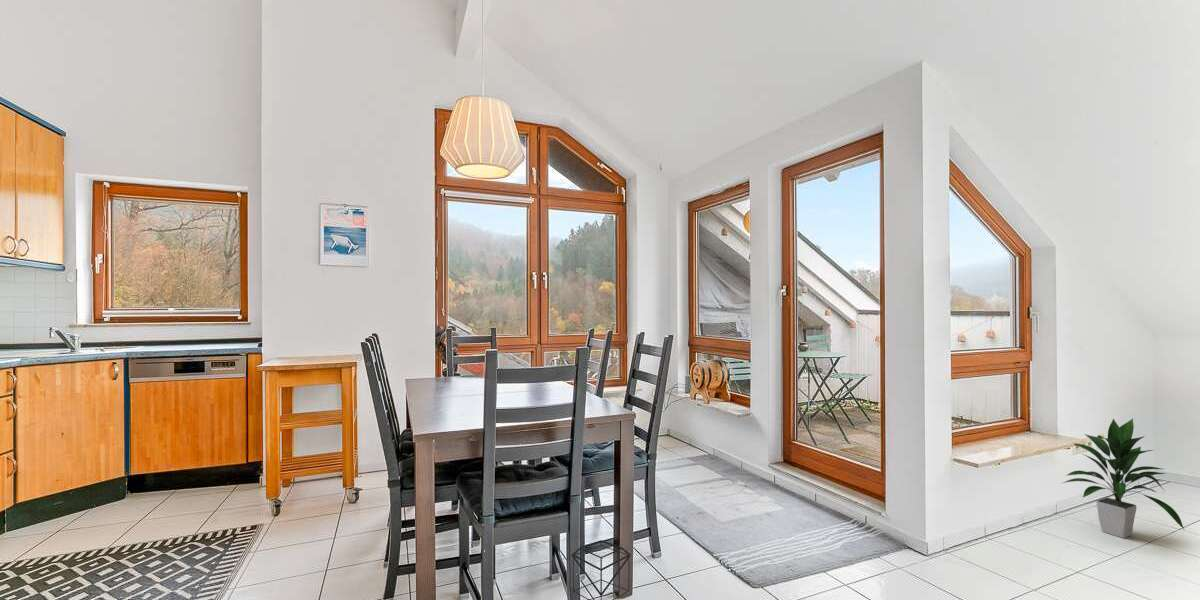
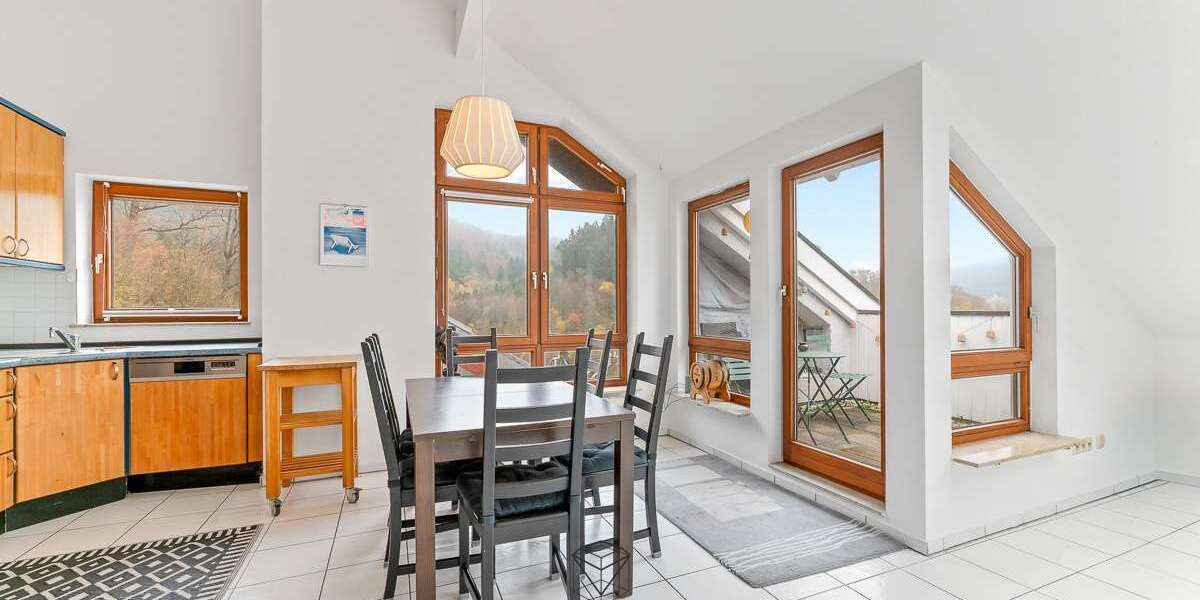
- indoor plant (1119, 478)
